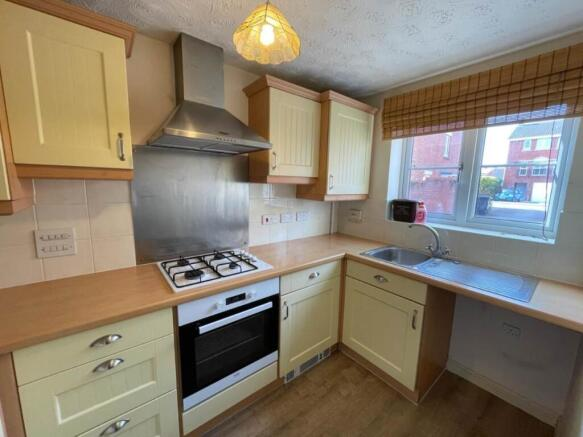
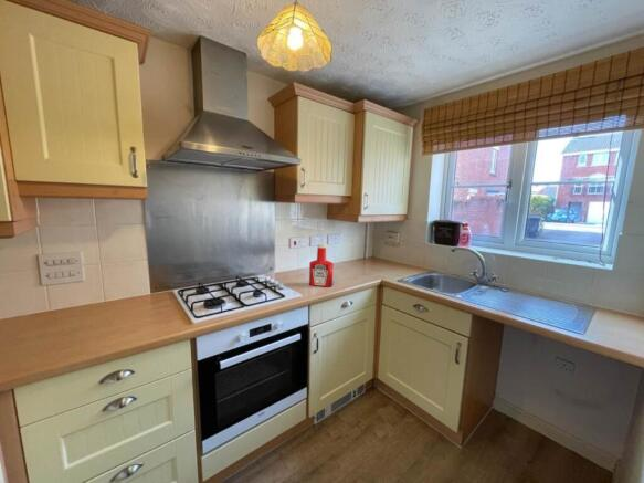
+ soap bottle (320, 264)
